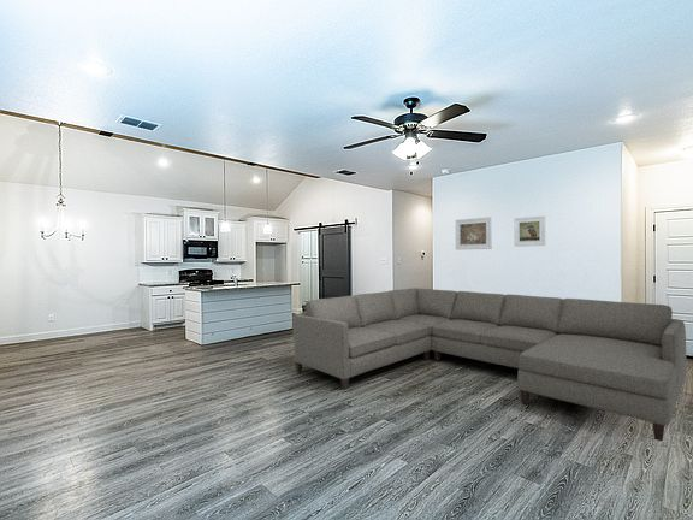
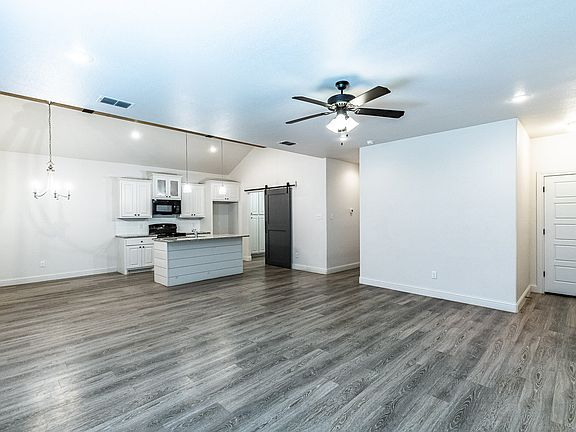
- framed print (473, 234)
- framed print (529, 231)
- sofa (472, 341)
